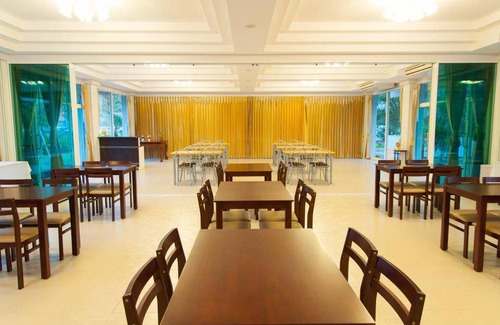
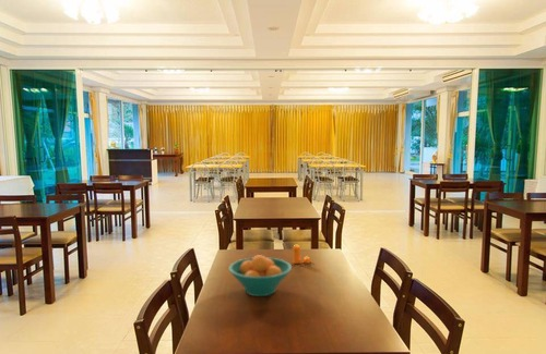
+ pepper shaker (299, 253)
+ fruit bowl (260, 272)
